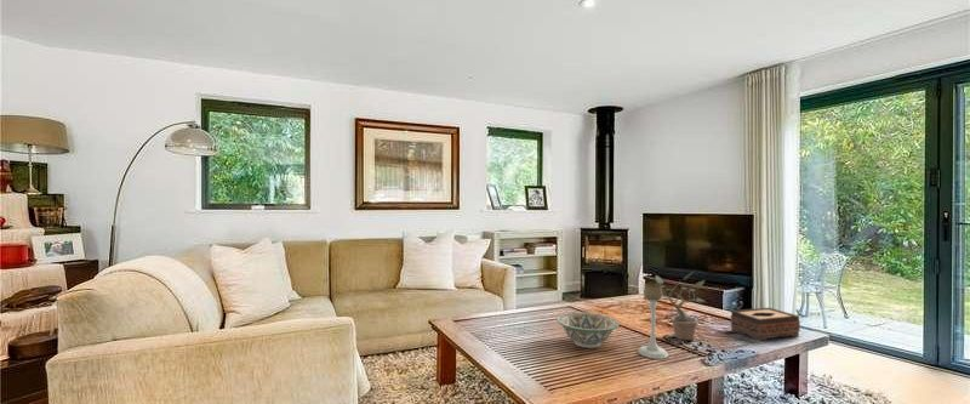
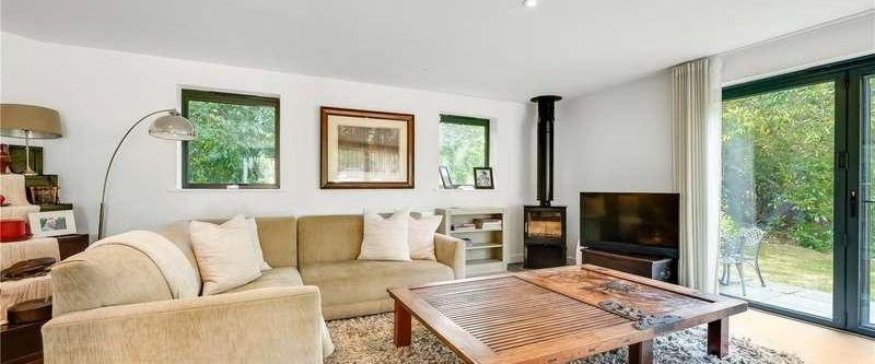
- tissue box (764, 323)
- decorative bowl (587, 331)
- potted plant (677, 300)
- candle holder (652, 319)
